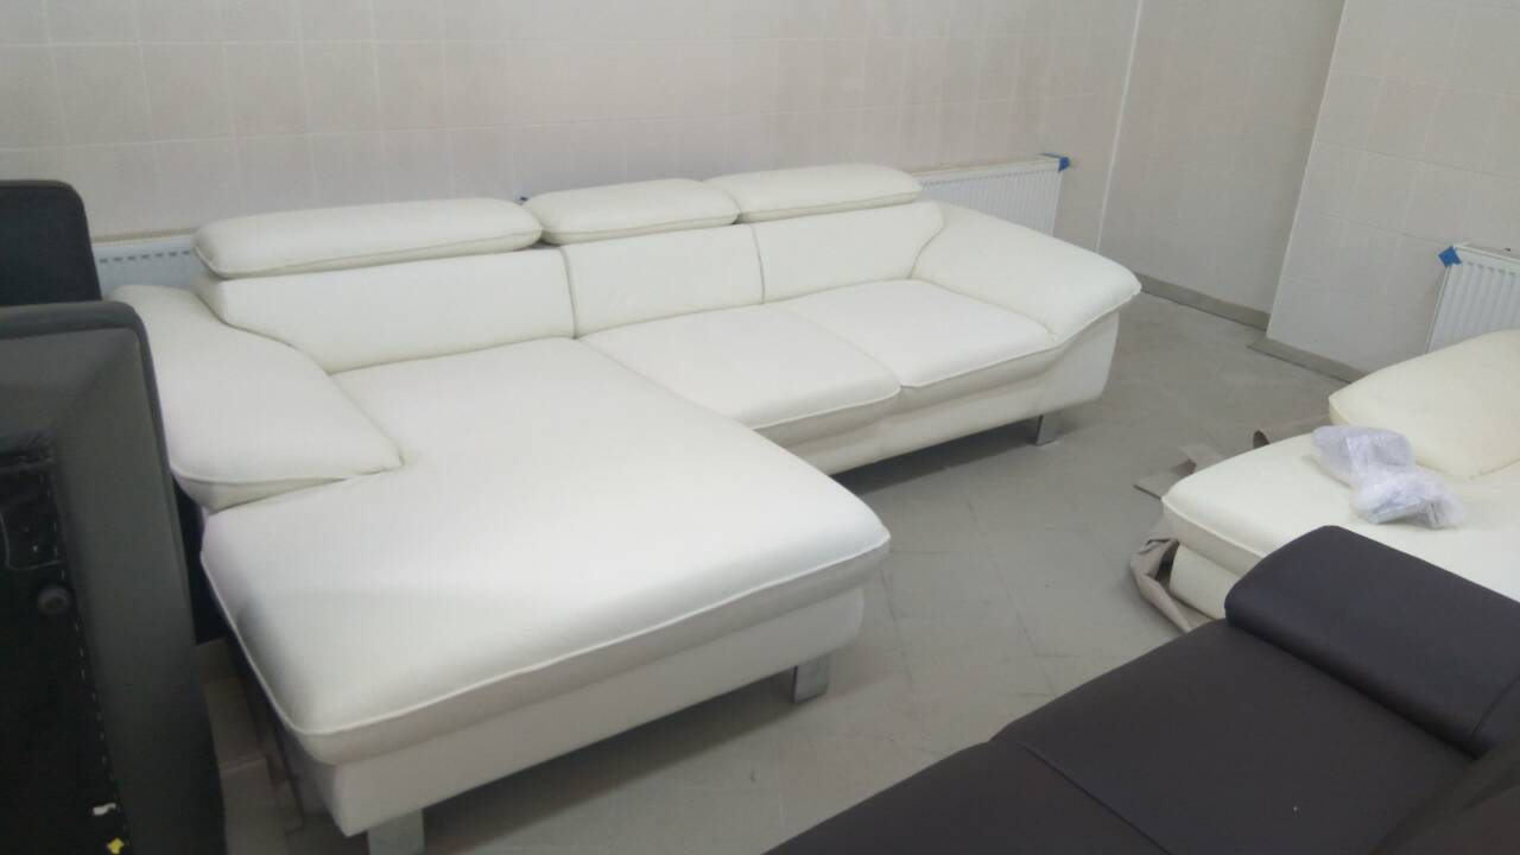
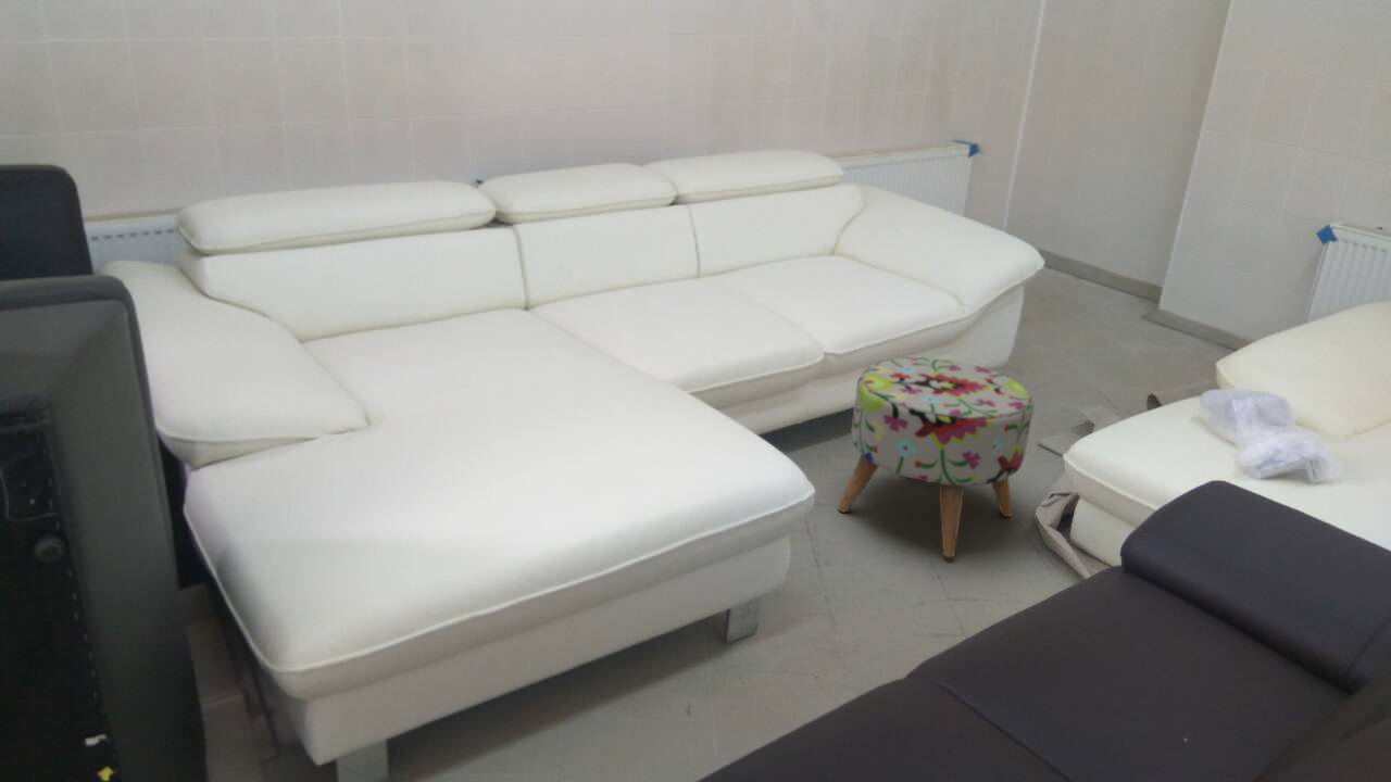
+ ottoman (935, 450)
